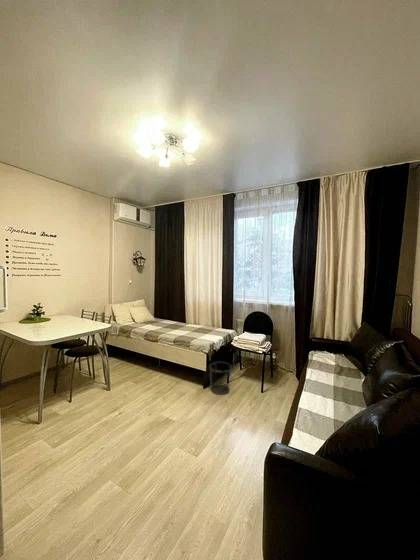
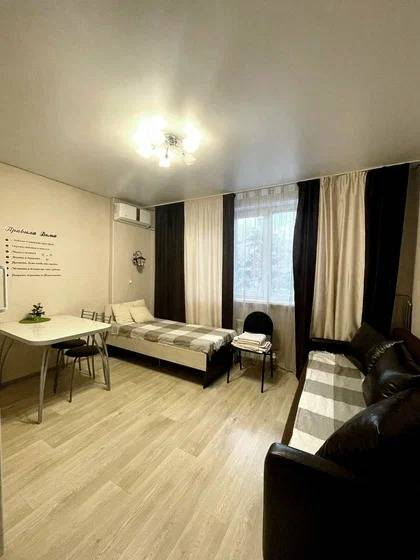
- waste bin (220, 377)
